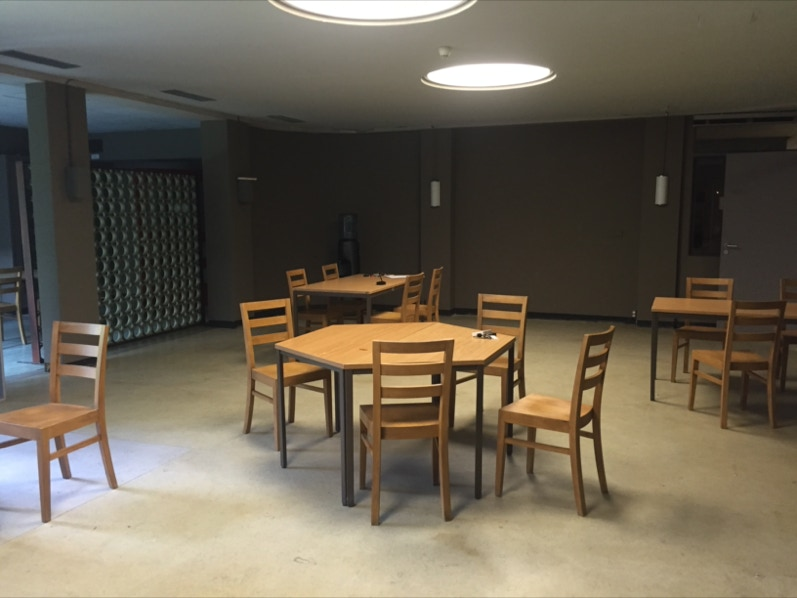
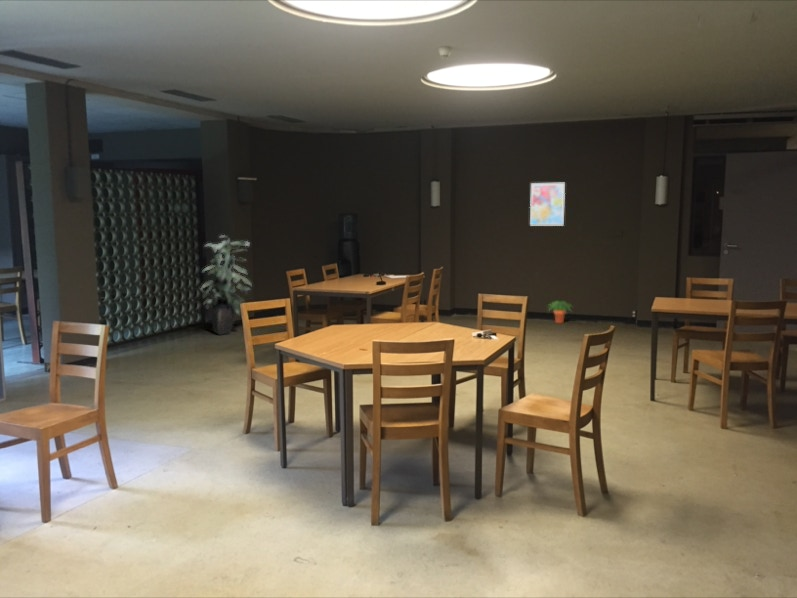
+ potted plant (559, 311)
+ indoor plant (225, 285)
+ wall art (547, 204)
